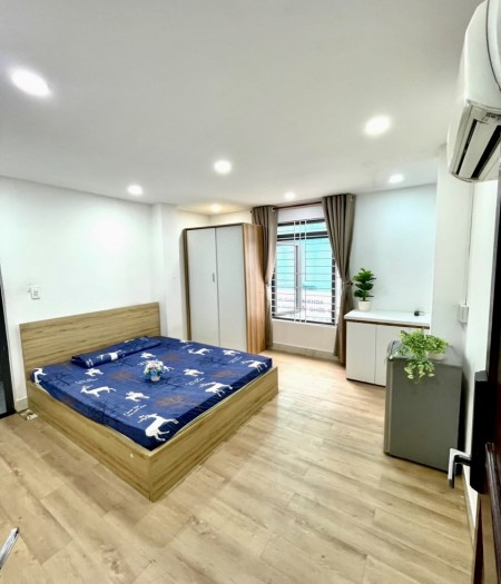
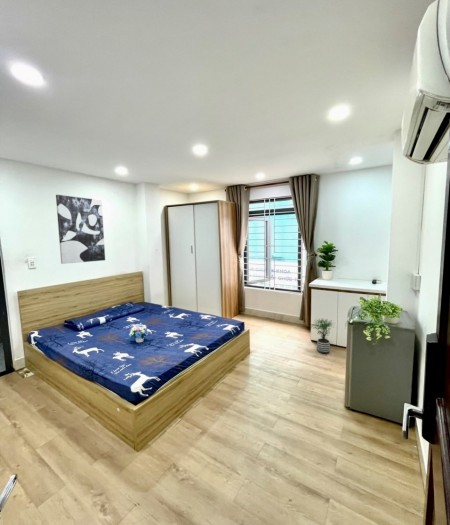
+ wall art (82, 230)
+ potted plant (322, 335)
